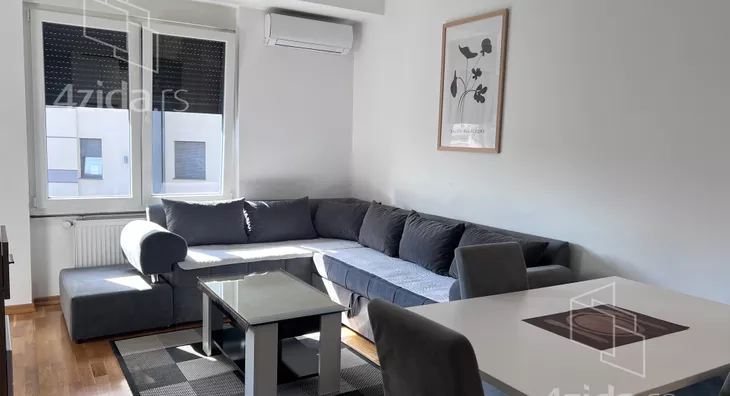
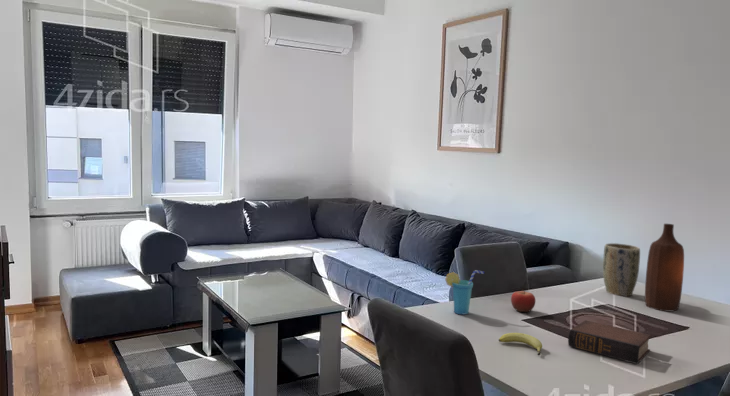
+ fruit (523, 299)
+ book (609, 340)
+ bottle (665, 266)
+ cup (464, 291)
+ plant pot (620, 269)
+ fruit (523, 341)
